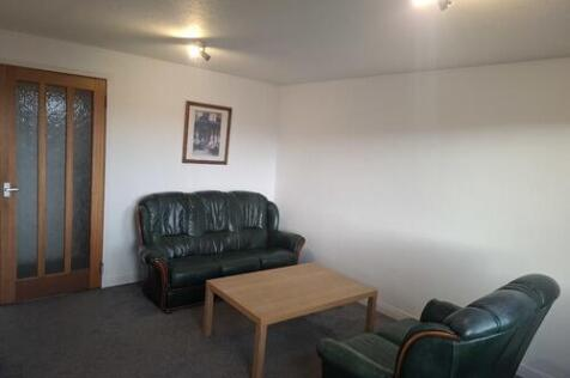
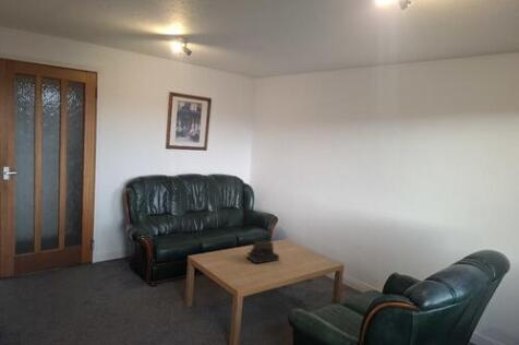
+ diary (263, 250)
